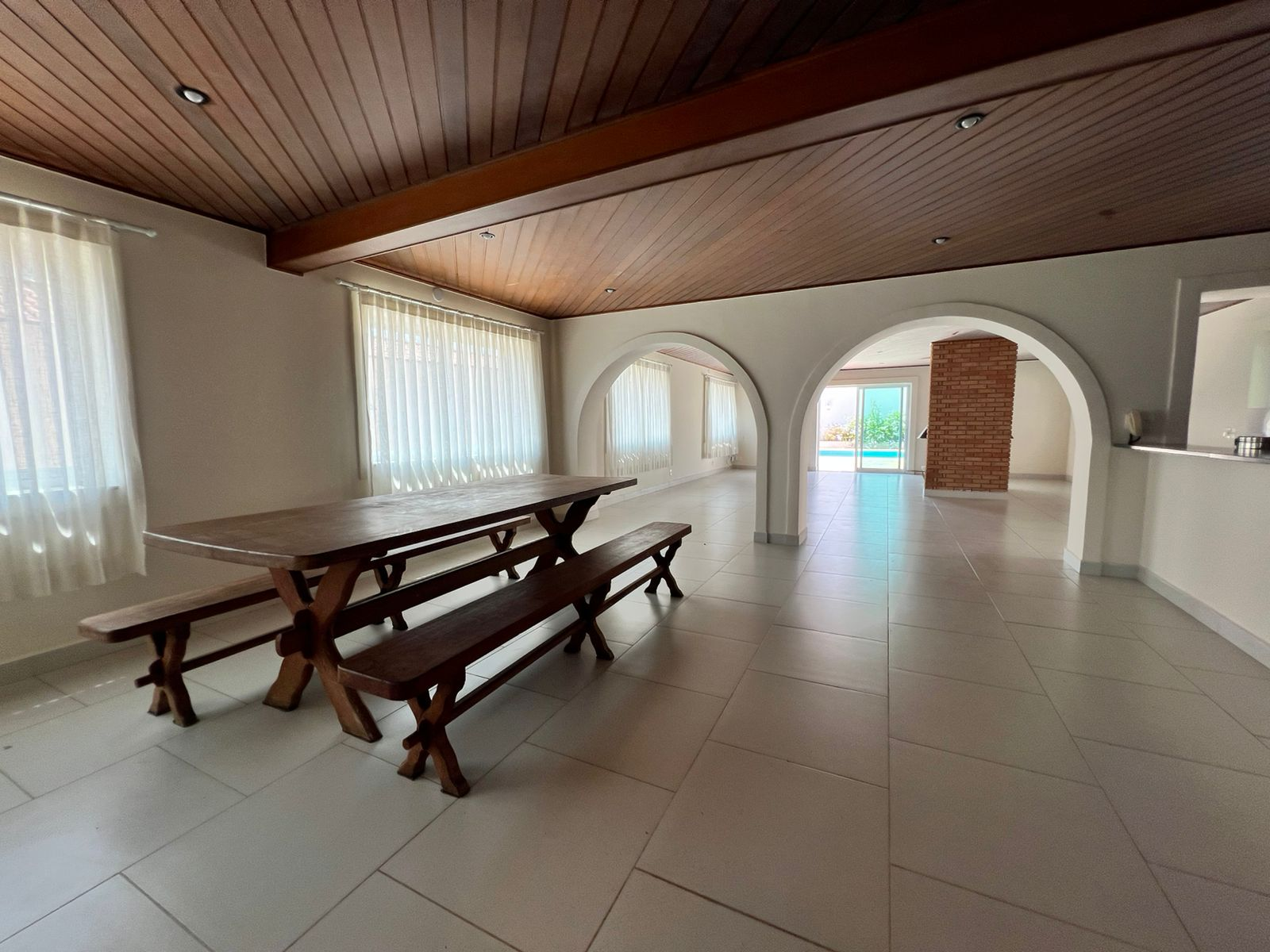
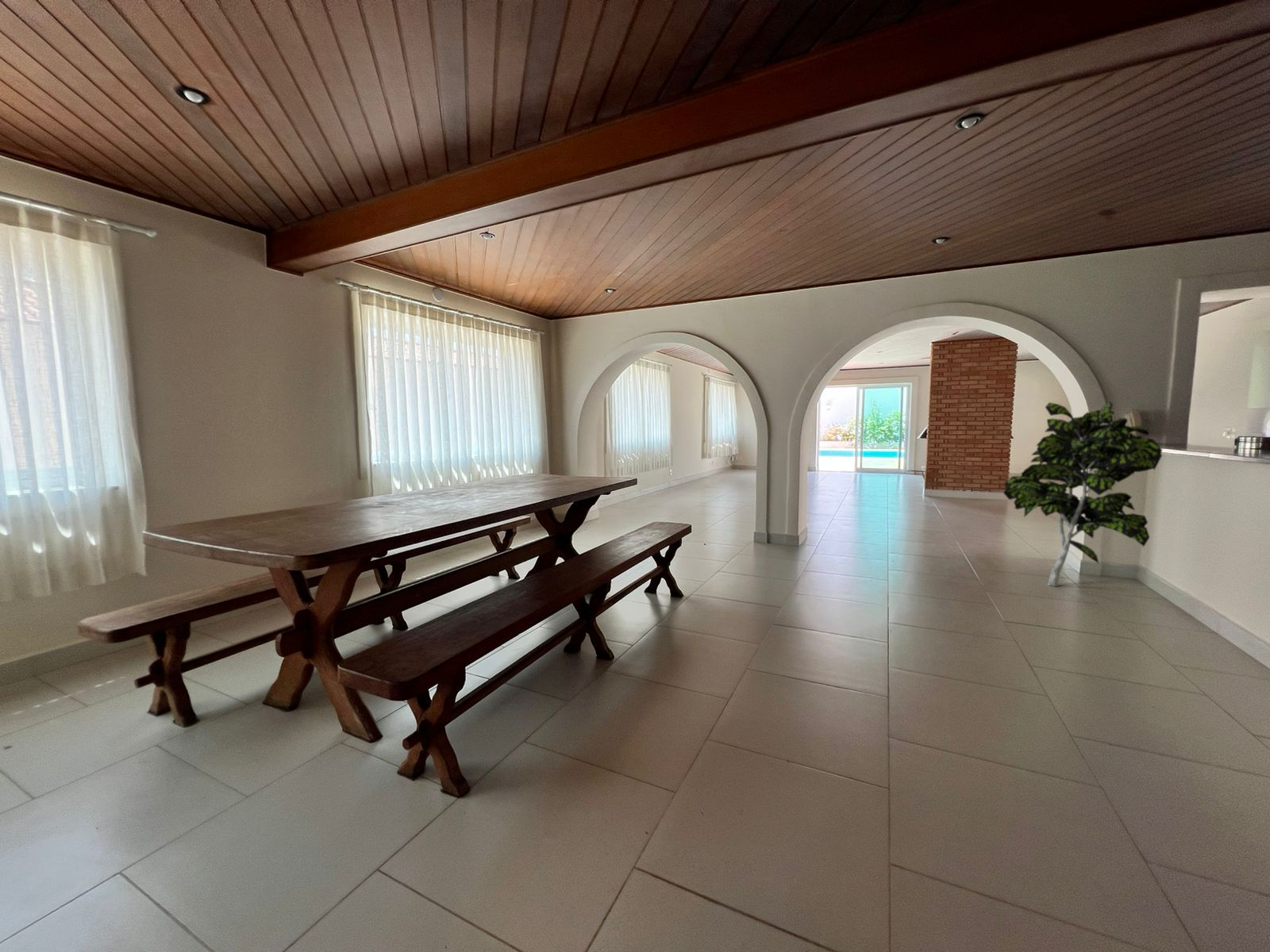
+ indoor plant (1070, 495)
